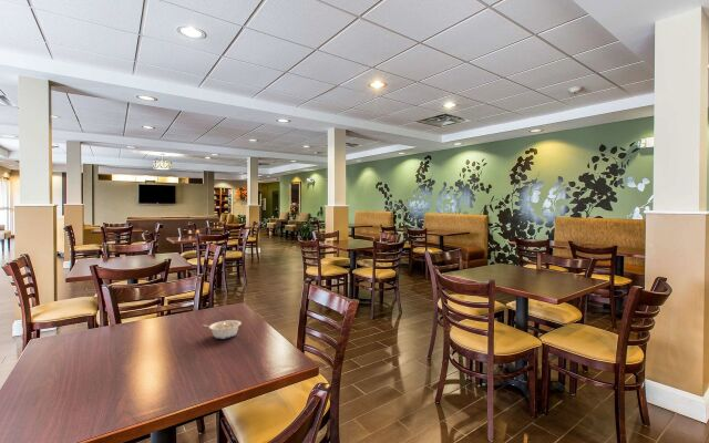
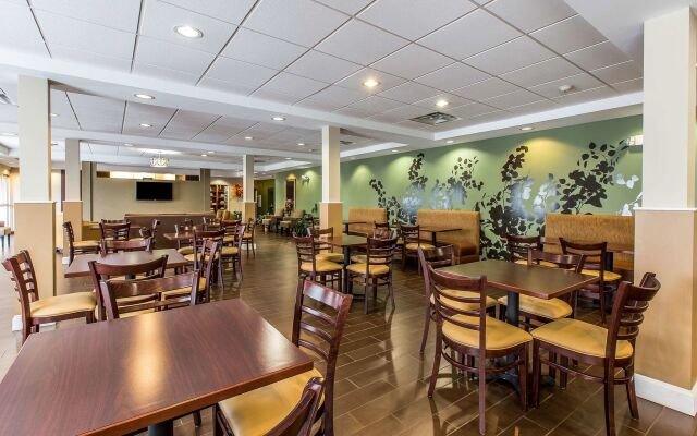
- legume (224, 329)
